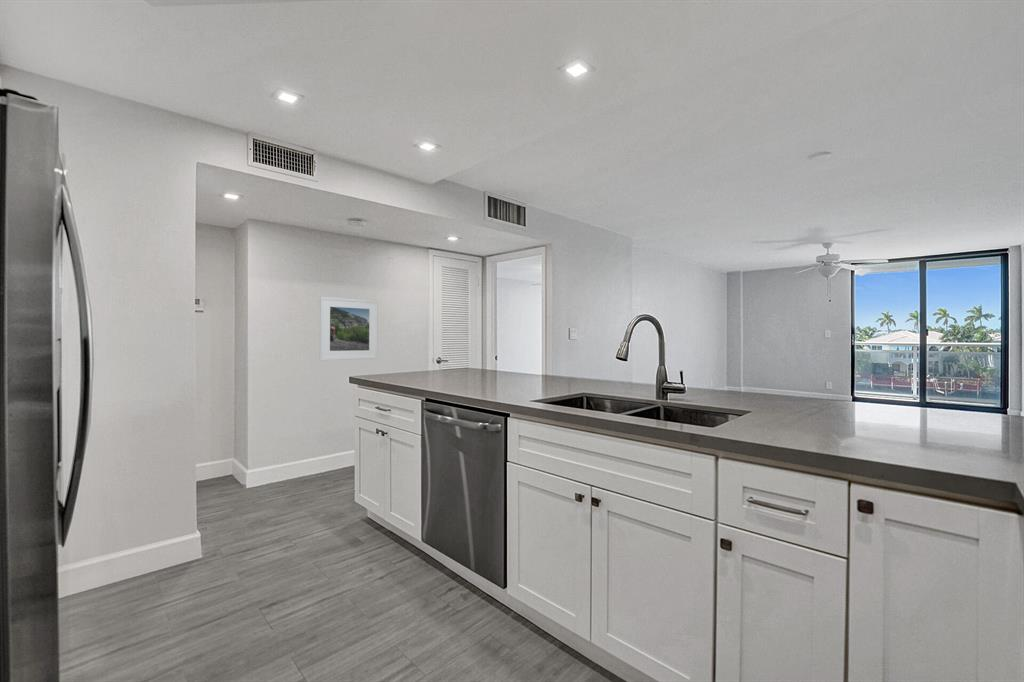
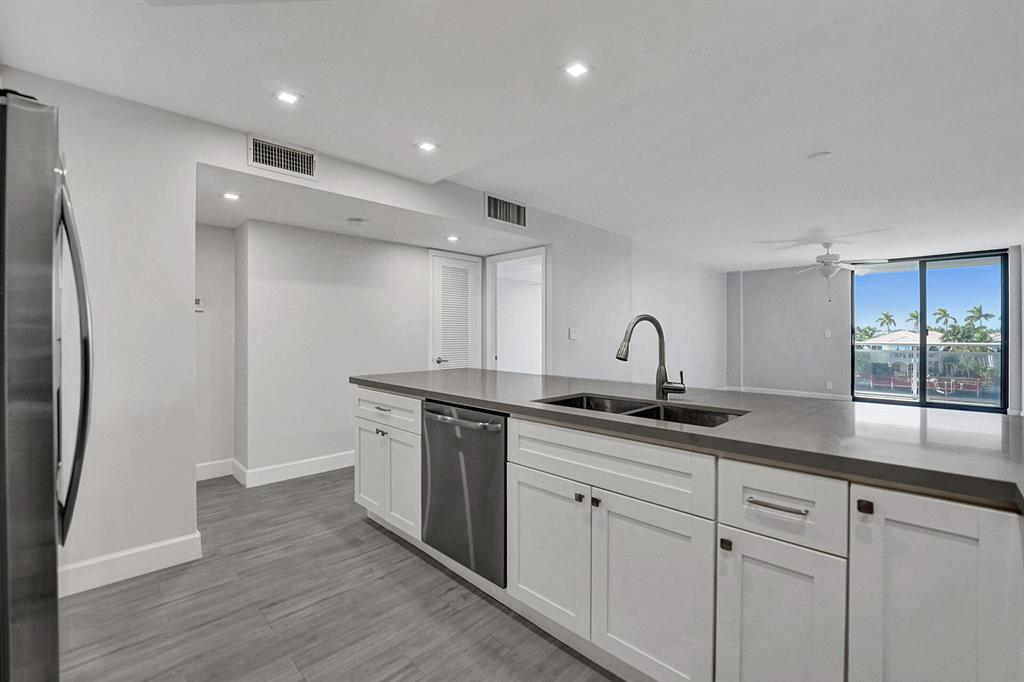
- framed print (349, 329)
